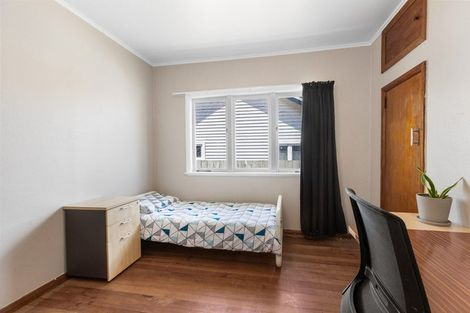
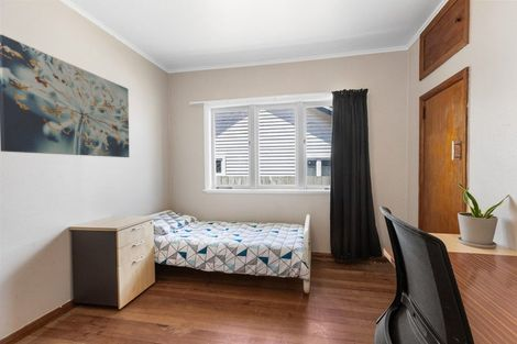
+ wall art (80, 112)
